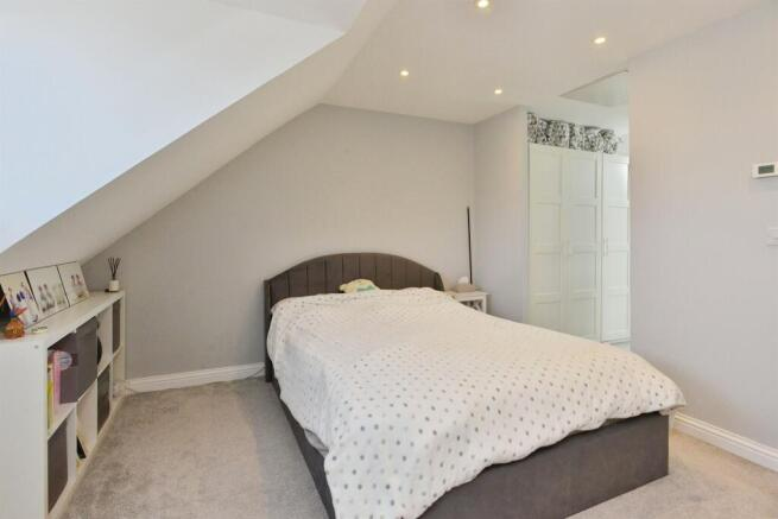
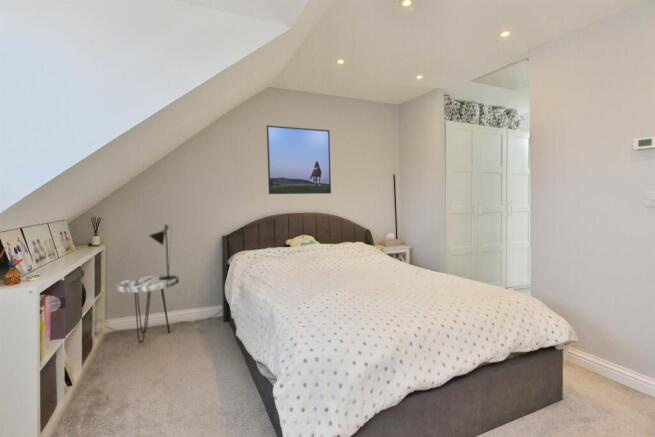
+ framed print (300, 161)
+ table lamp (166, 251)
+ side table (148, 308)
